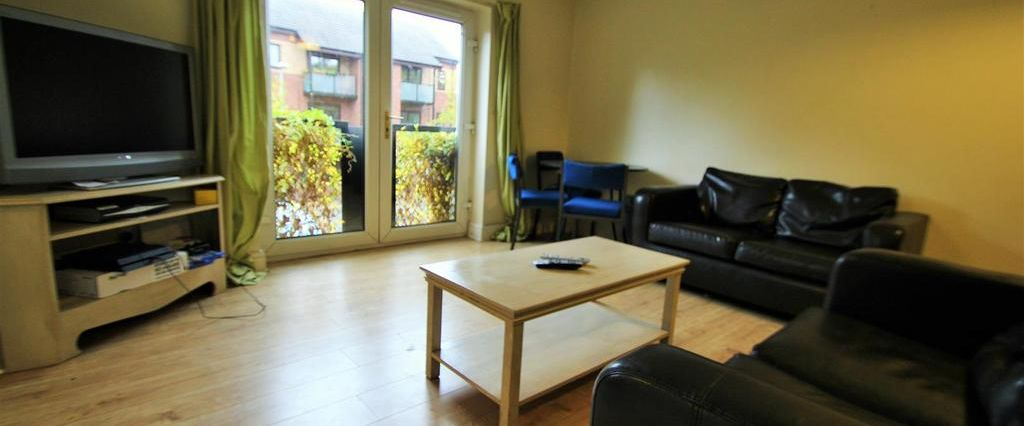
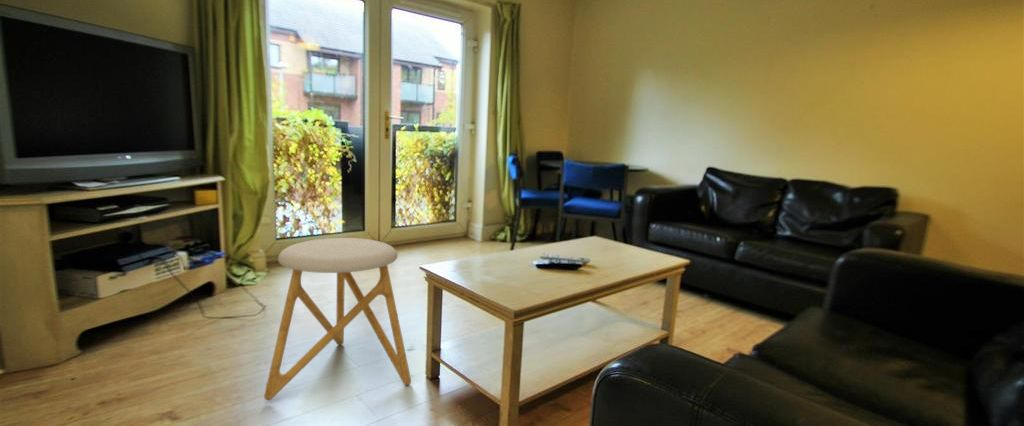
+ stool (349, 313)
